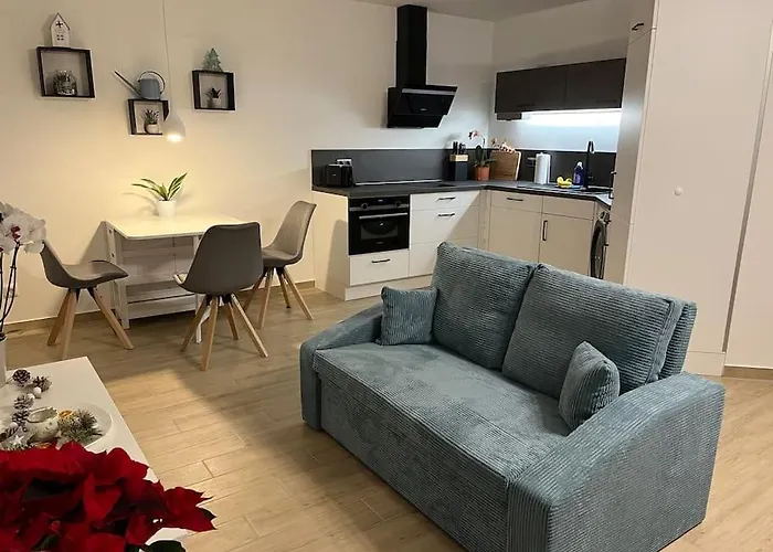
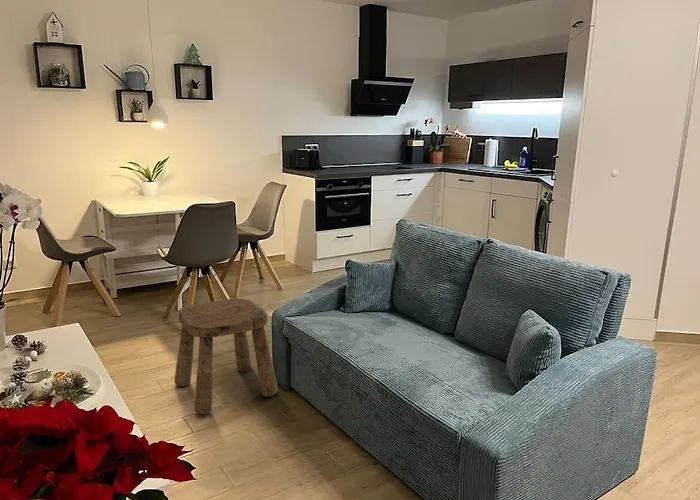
+ stool (212, 350)
